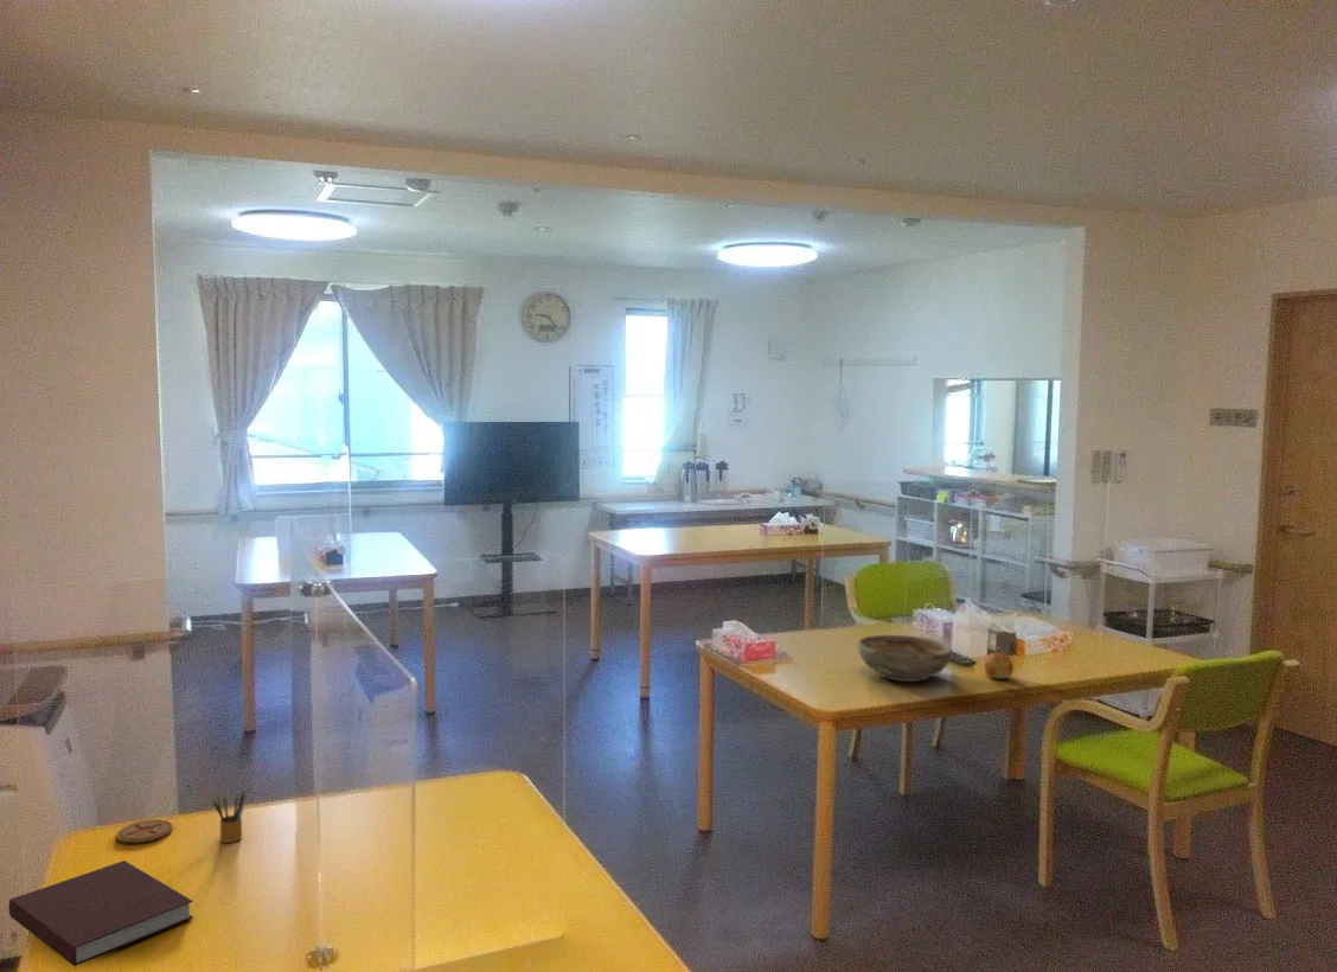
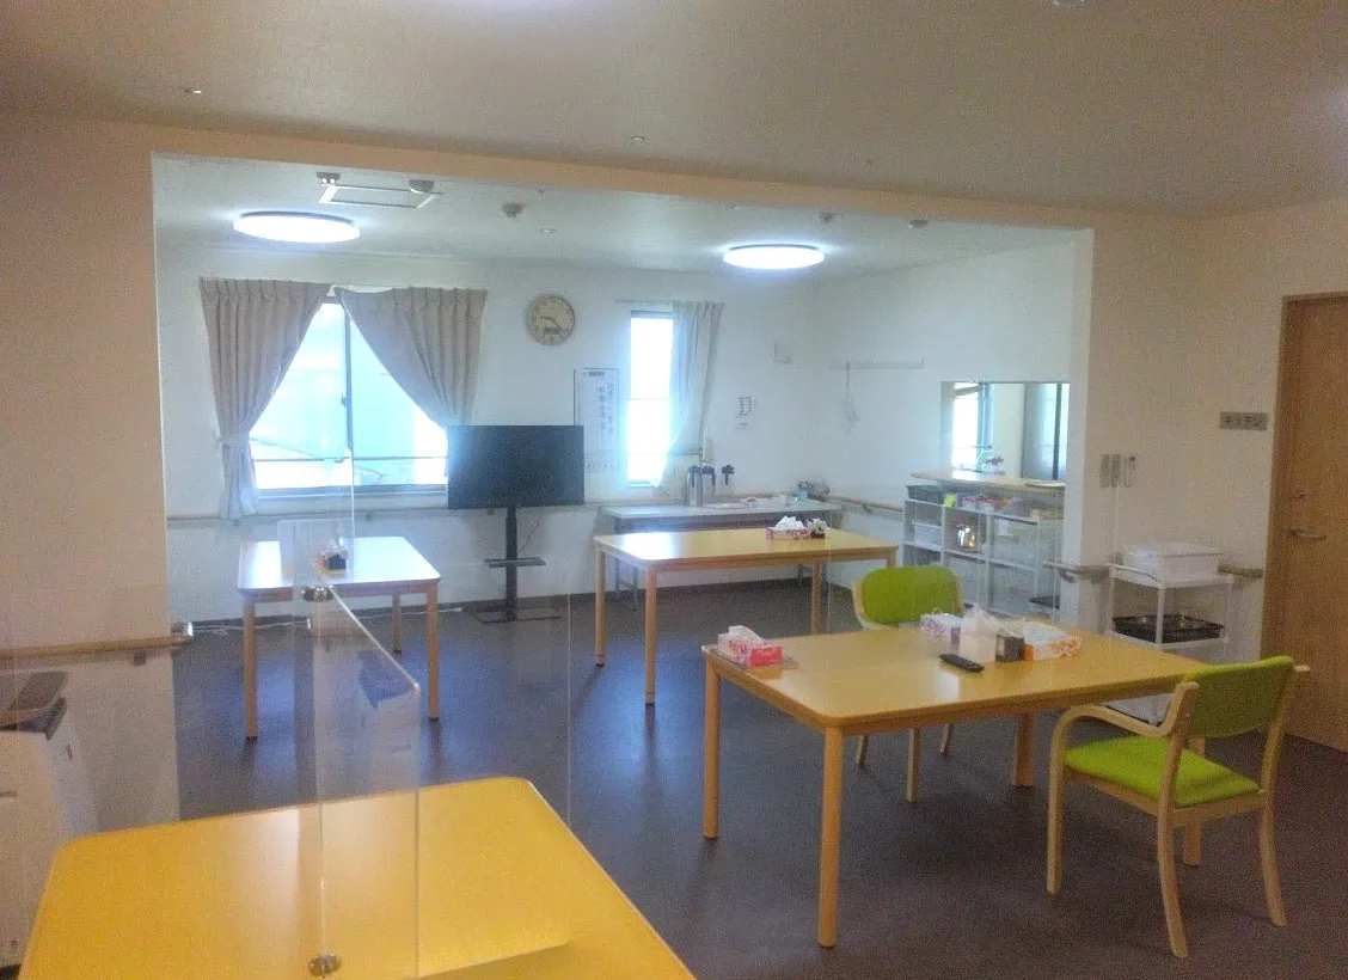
- bowl (903, 659)
- coaster (145, 831)
- notebook (101, 908)
- apple (997, 665)
- pencil box (230, 816)
